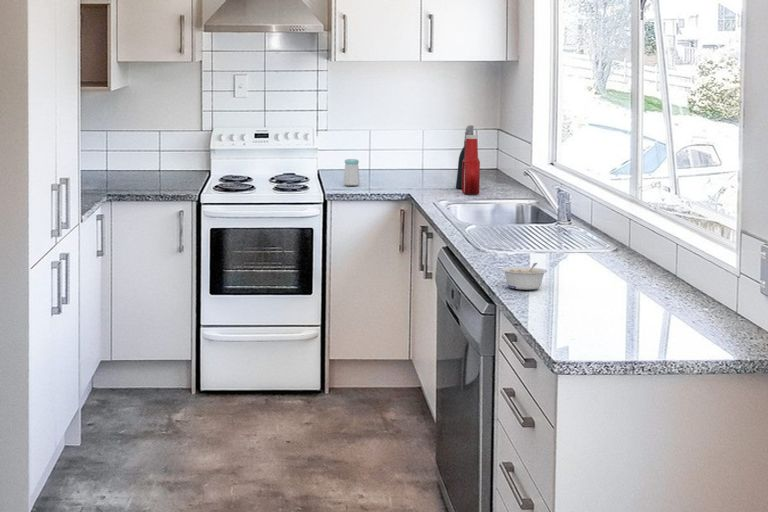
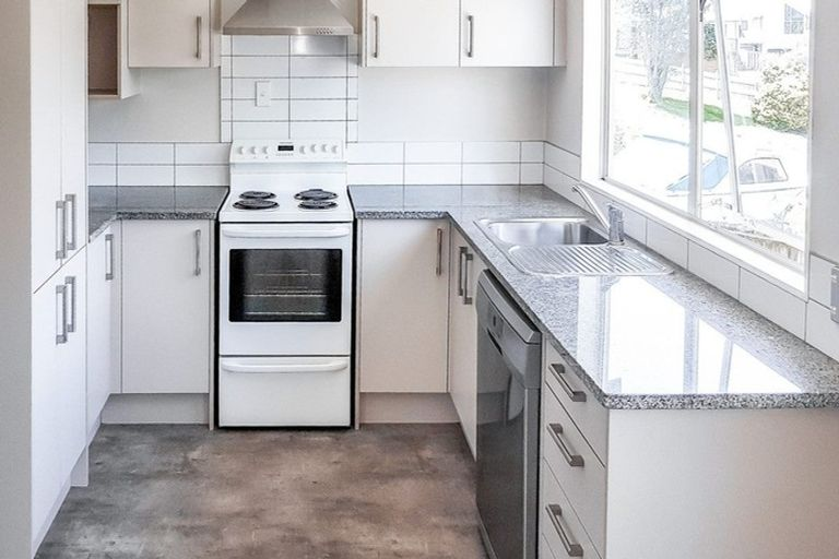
- soap bottle (471, 164)
- legume (523, 276)
- spray bottle (464, 156)
- salt shaker (351, 172)
